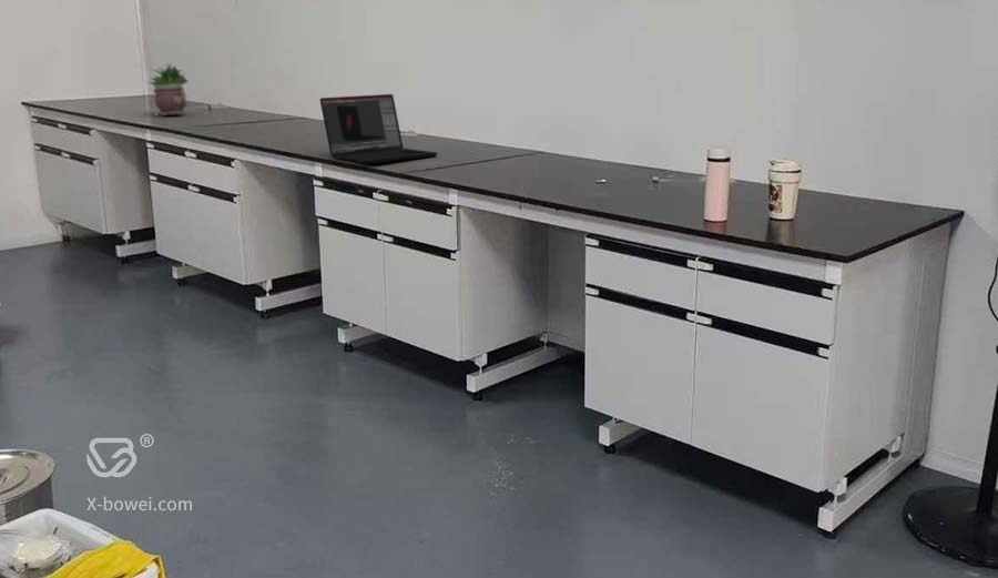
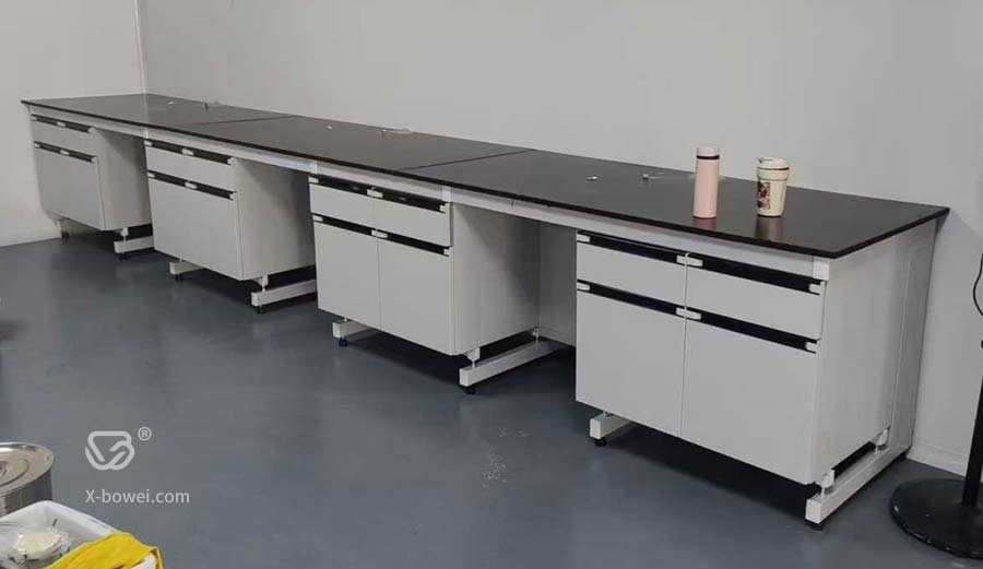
- potted plant (167, 89)
- laptop (379, 128)
